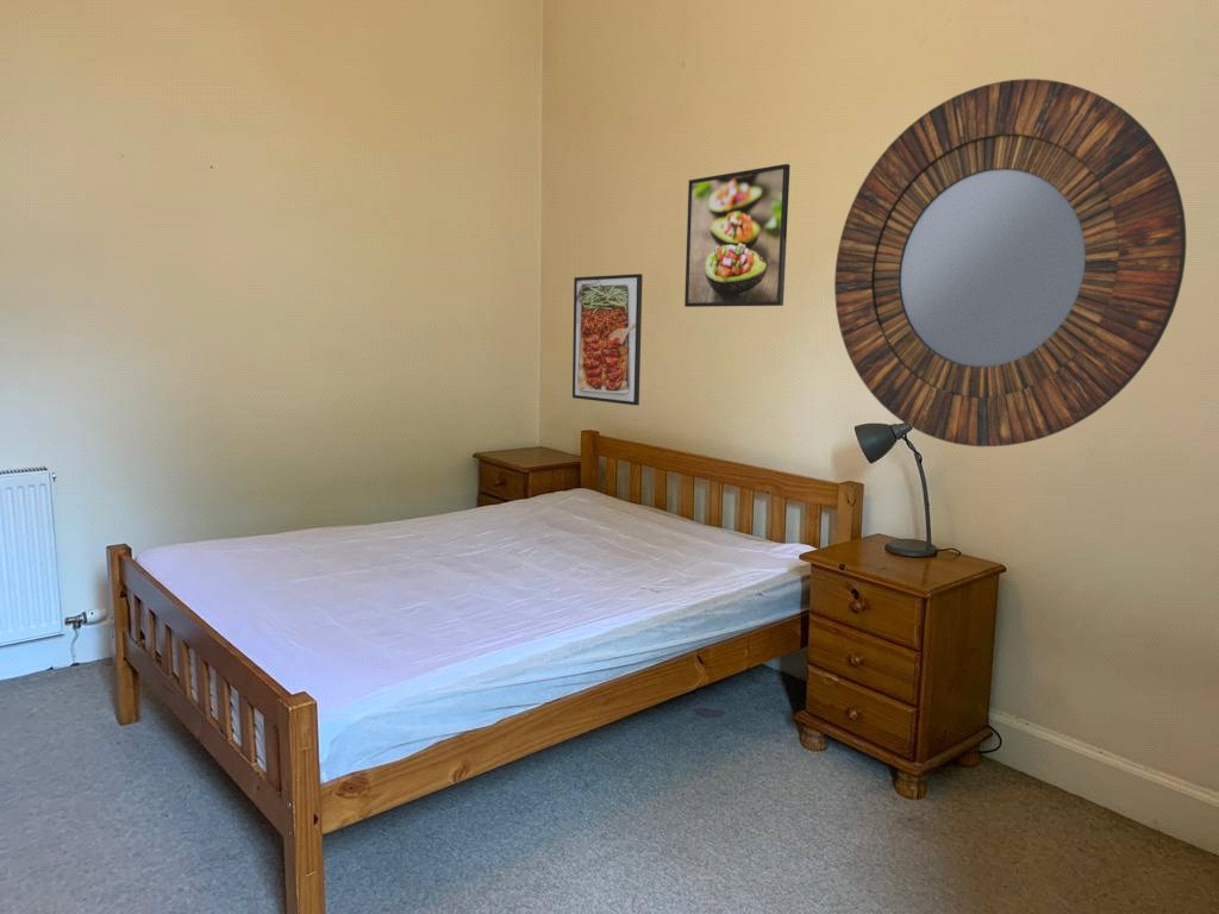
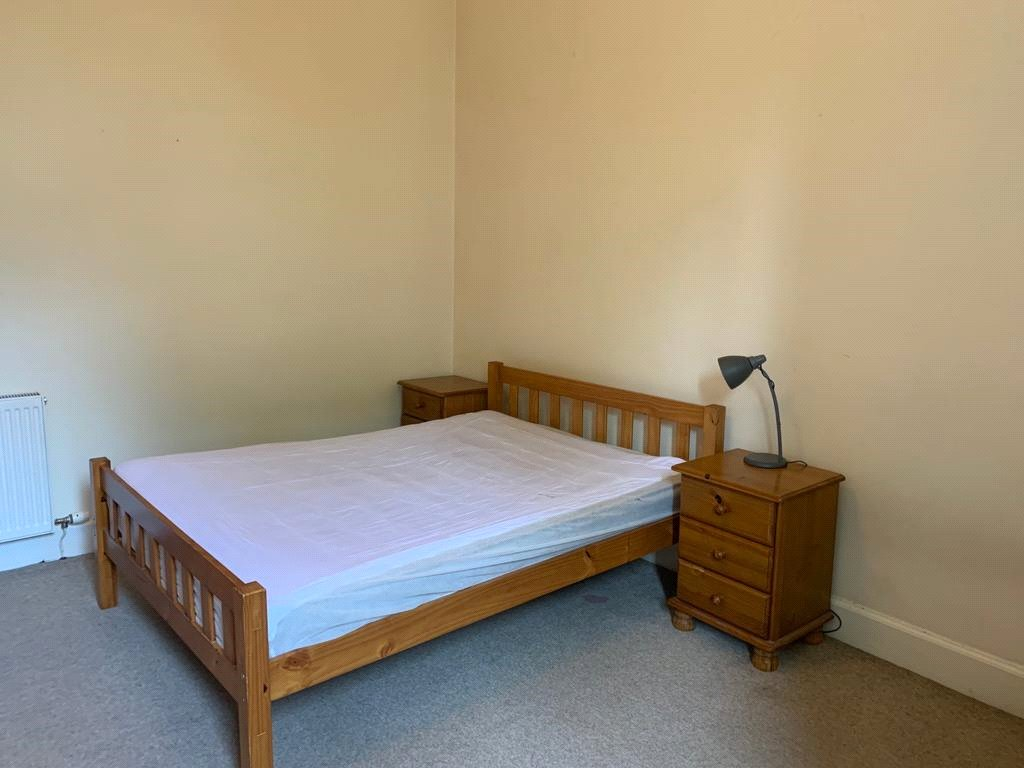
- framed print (605, 339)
- home mirror (983, 269)
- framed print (733, 239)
